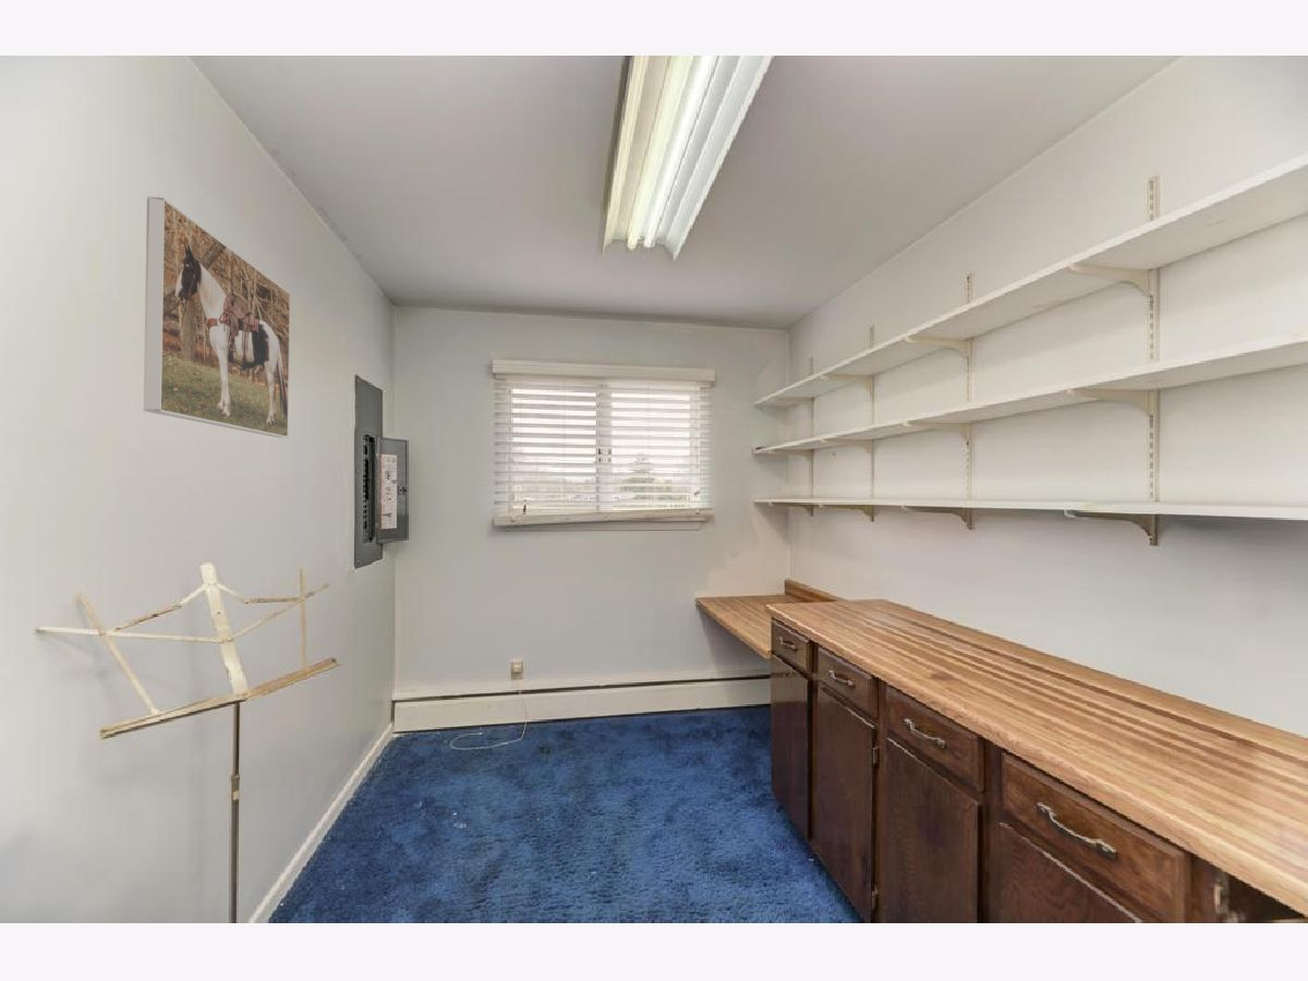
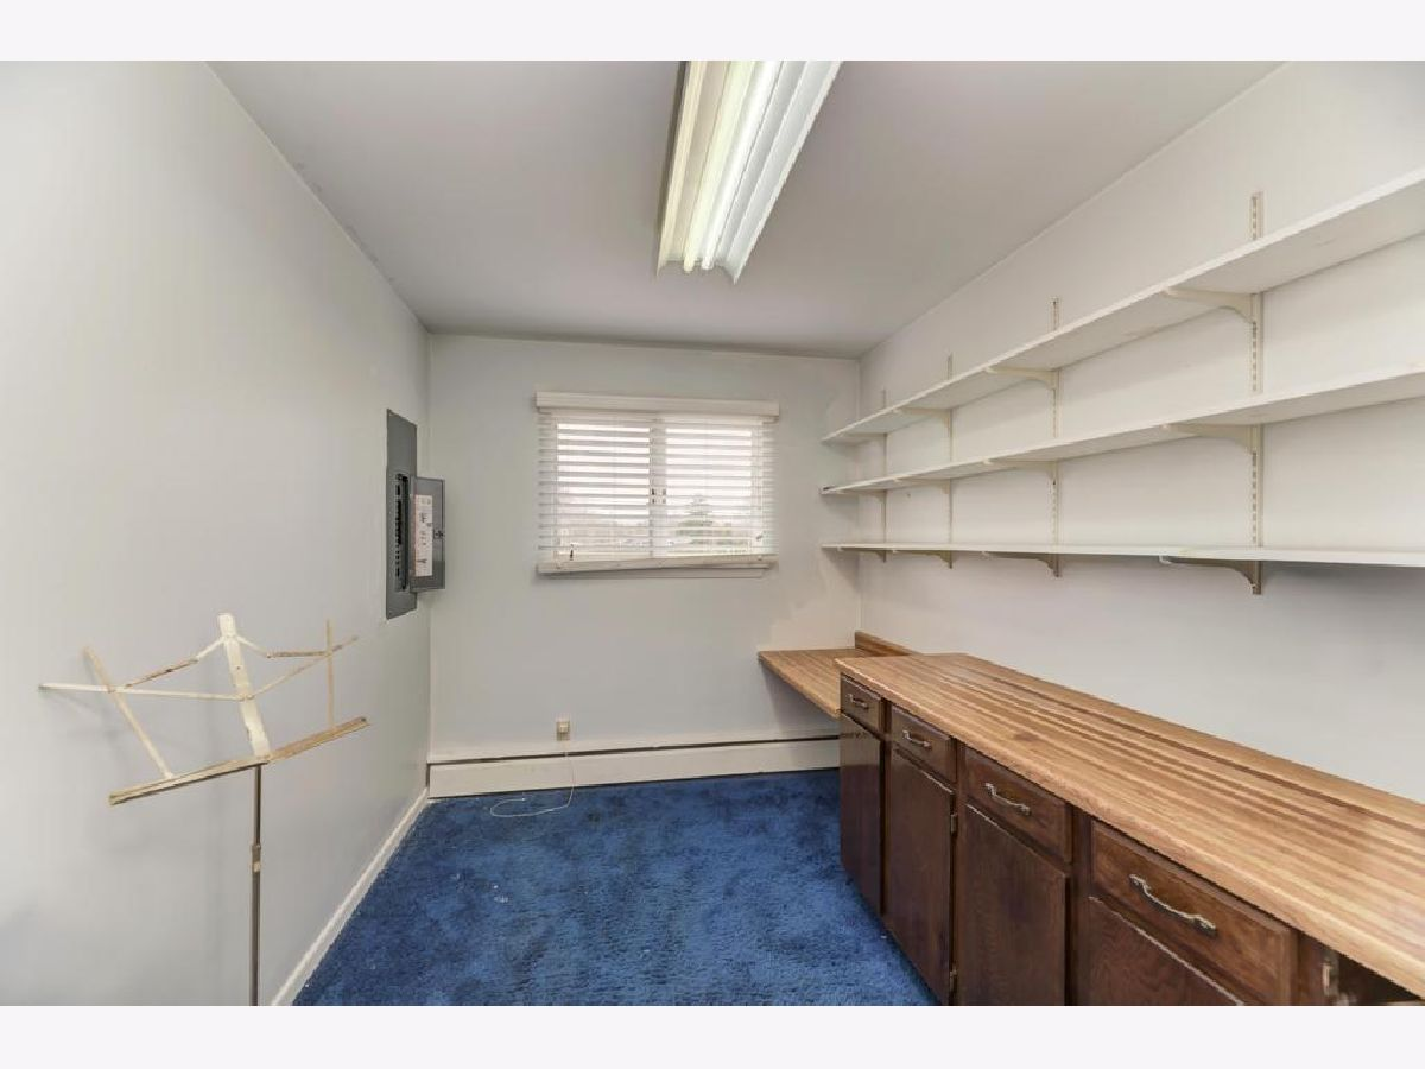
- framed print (231, 340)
